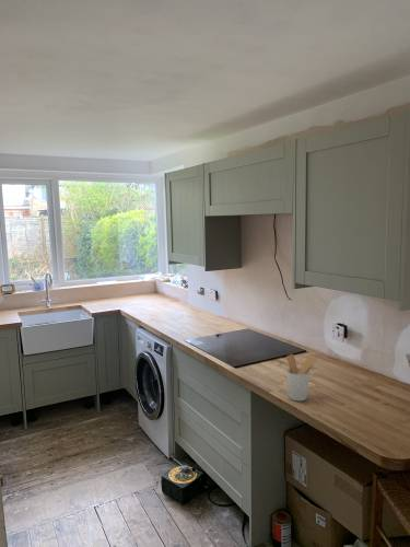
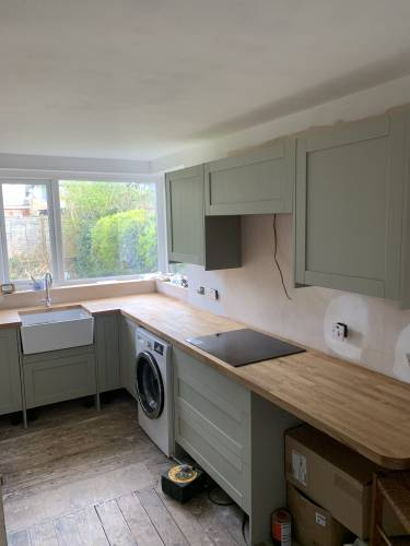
- utensil holder (302, 376)
